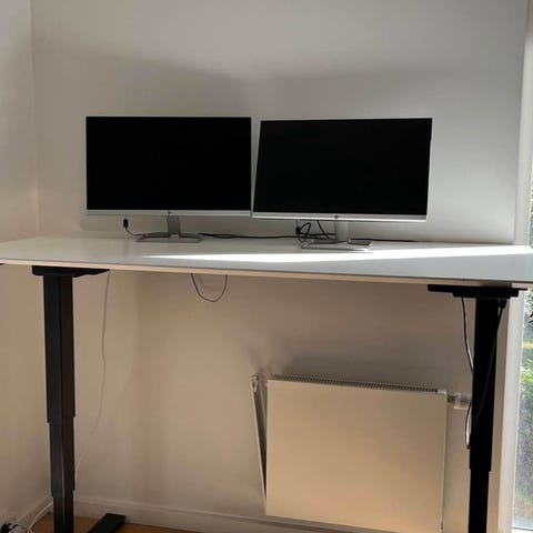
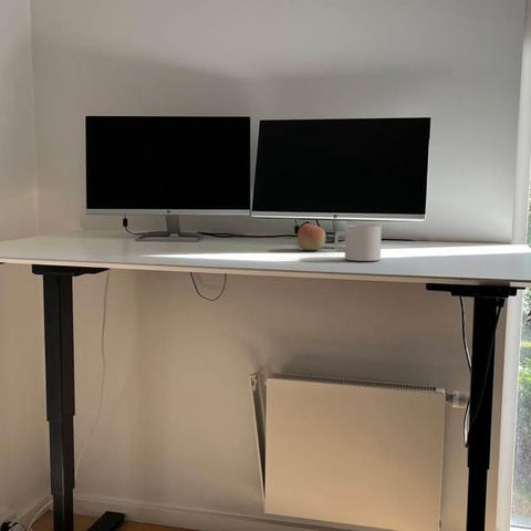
+ mug (358, 242)
+ apple (311, 236)
